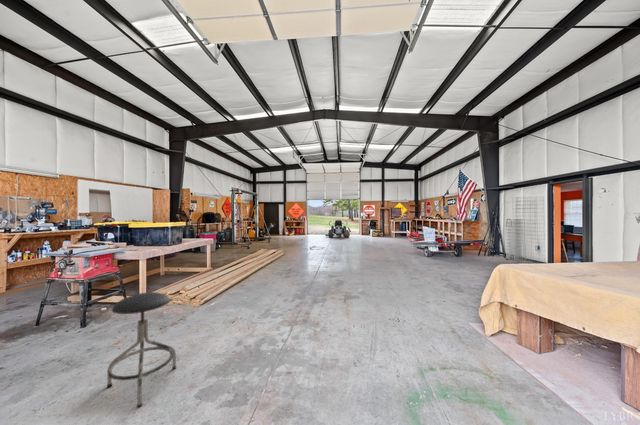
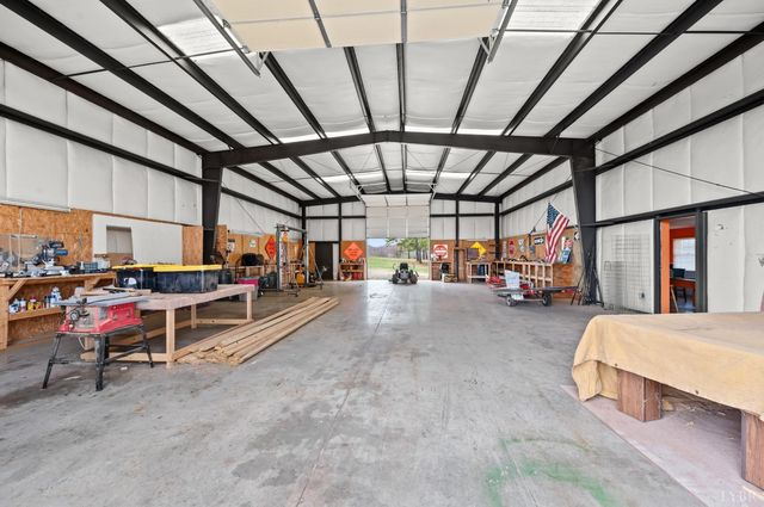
- stool (138, 340)
